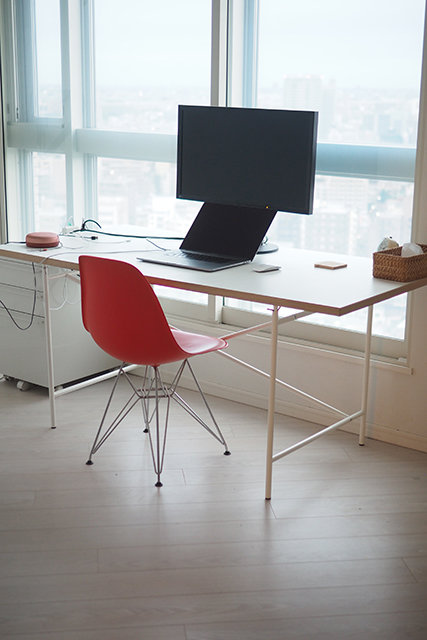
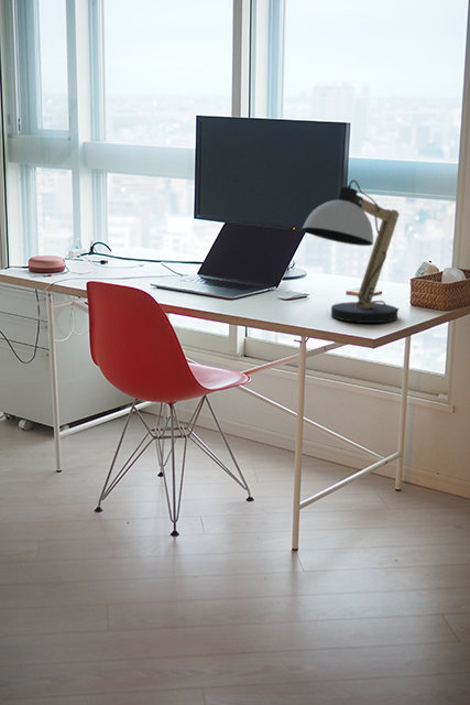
+ desk lamp (360, 245)
